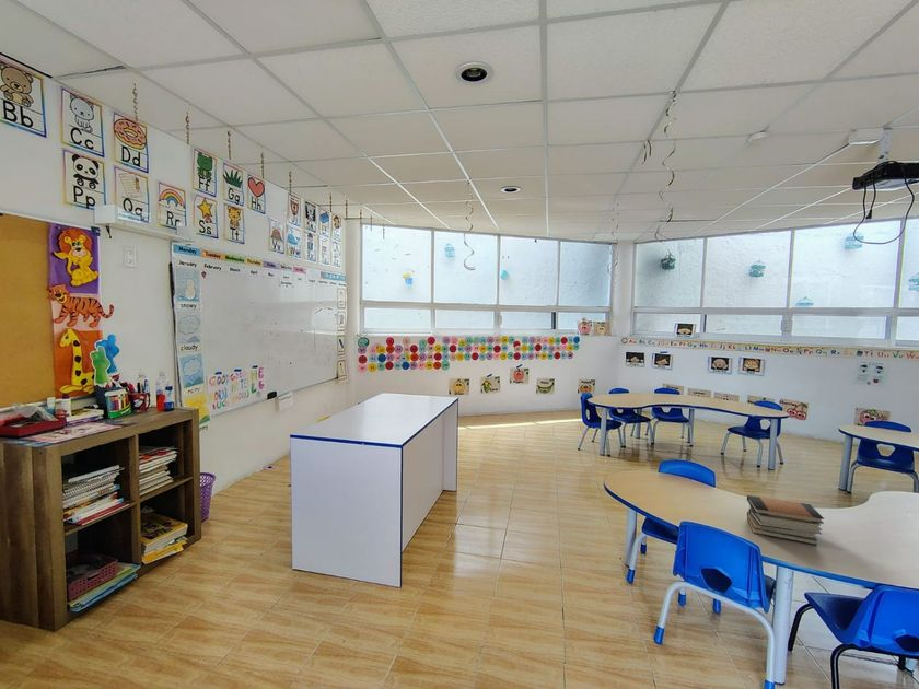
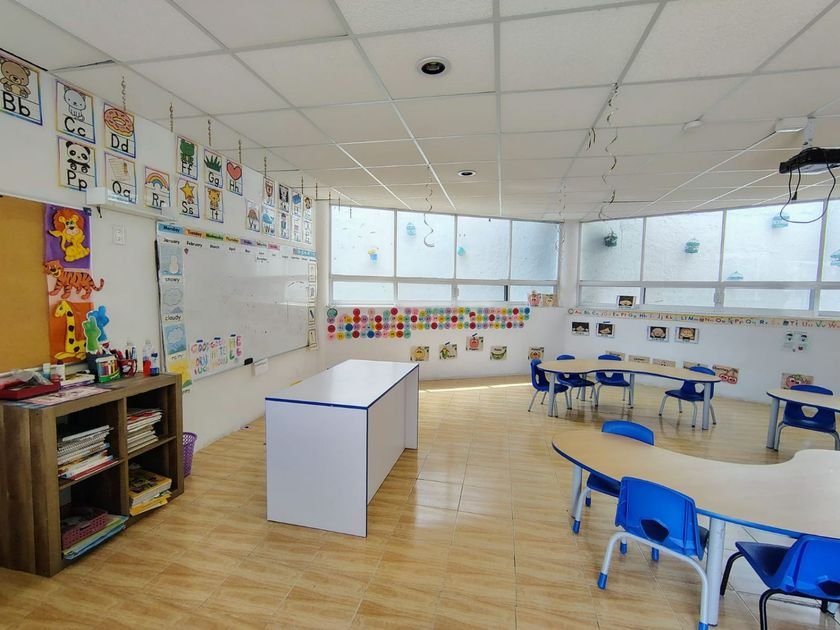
- book stack (782, 518)
